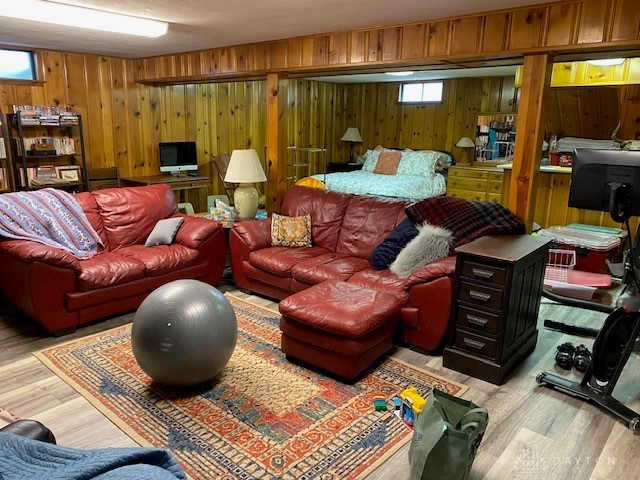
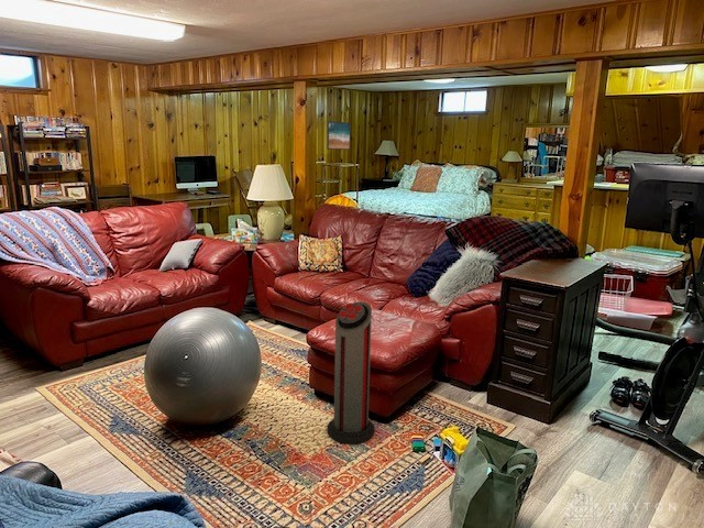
+ air purifier (352, 369)
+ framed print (339, 135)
